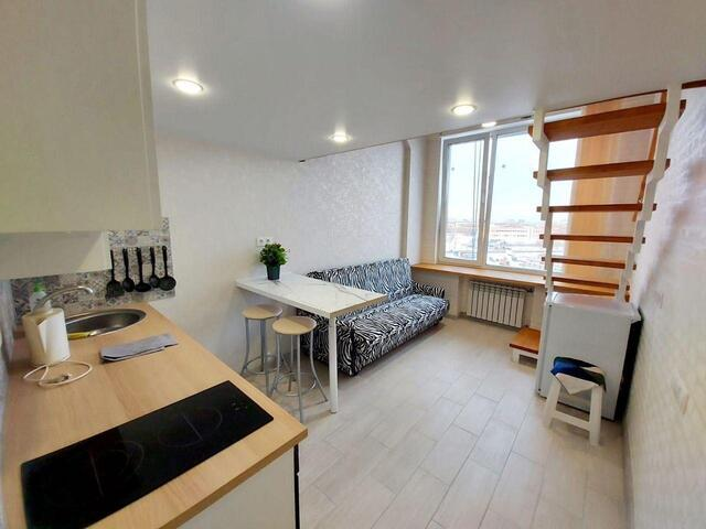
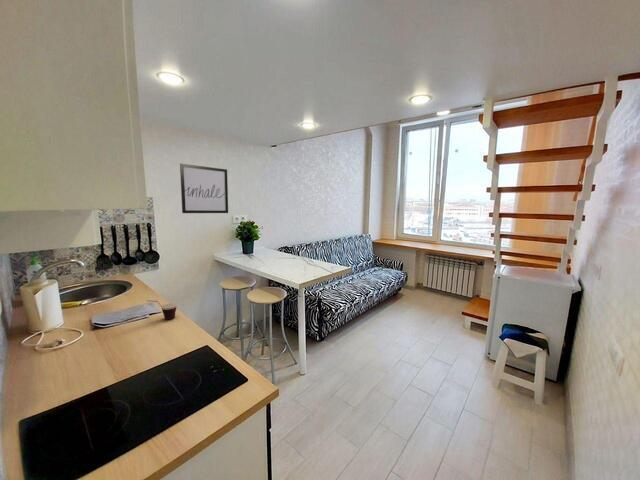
+ cup (162, 308)
+ wall art (205, 190)
